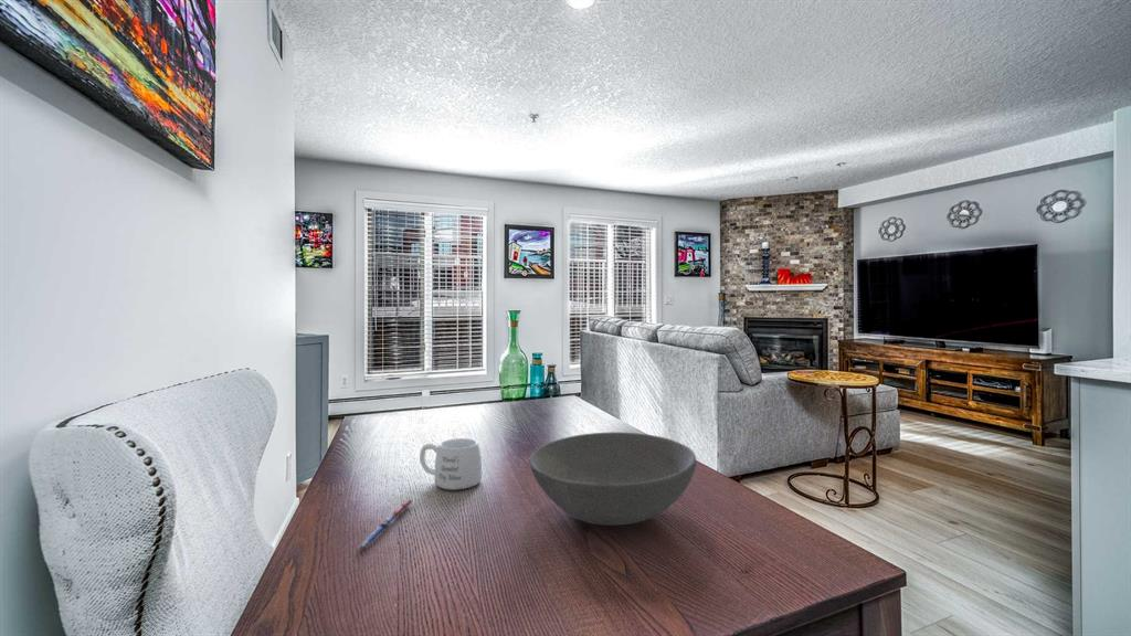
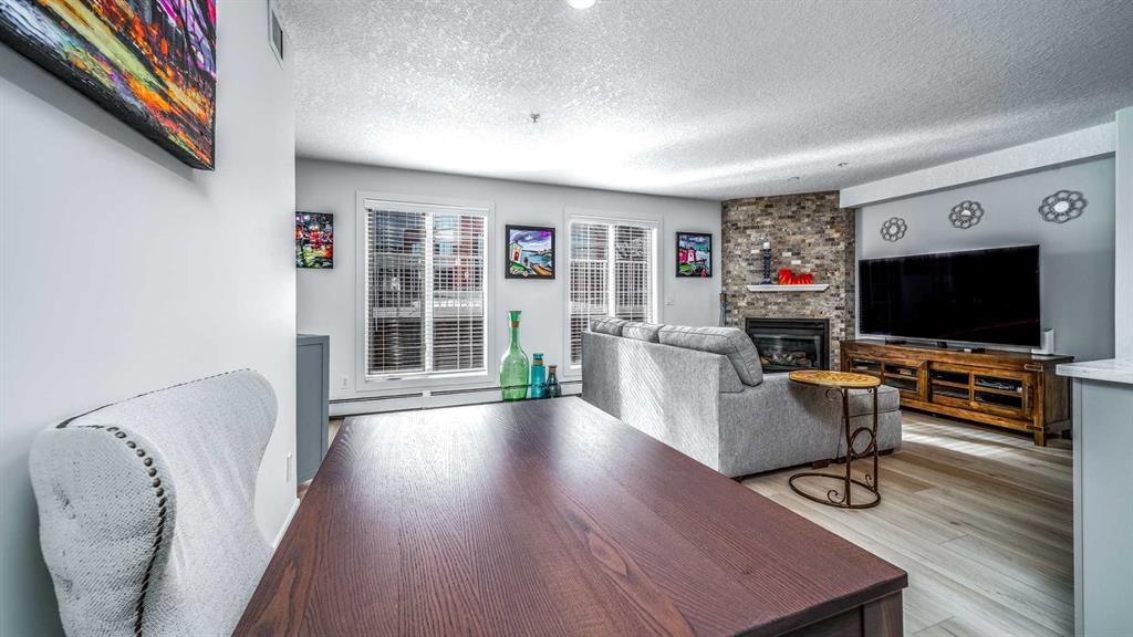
- pen (388, 520)
- bowl (611, 480)
- mug (450, 462)
